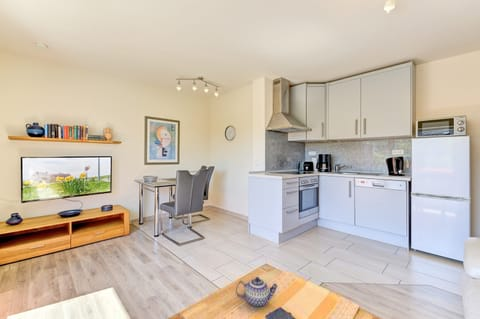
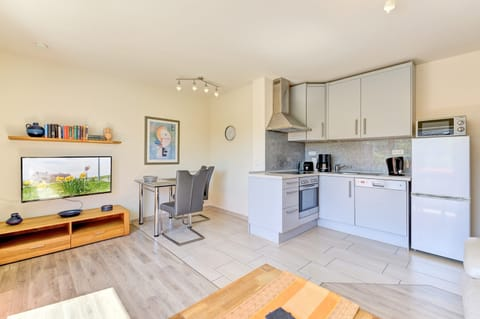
- teapot (256, 289)
